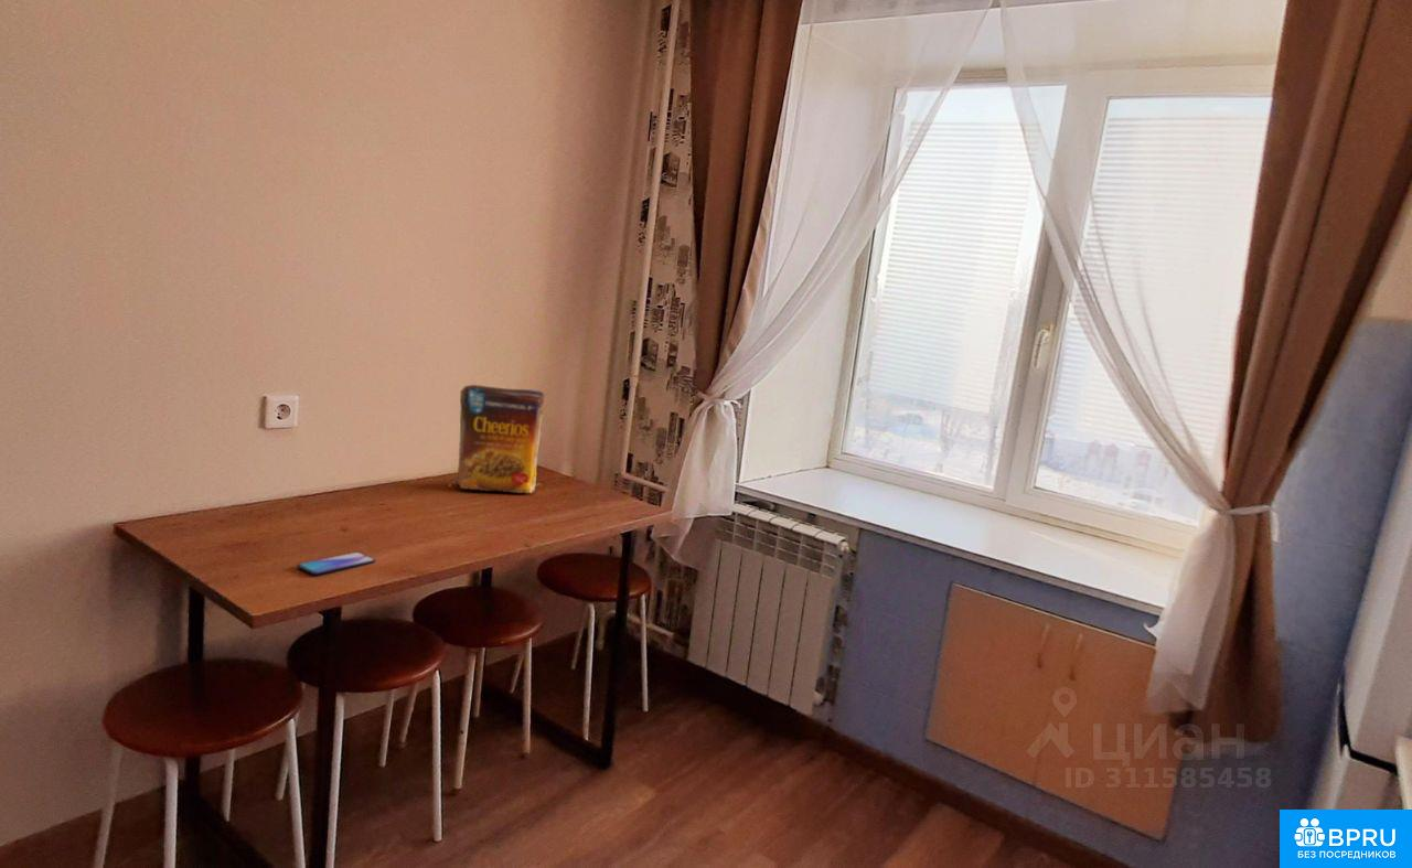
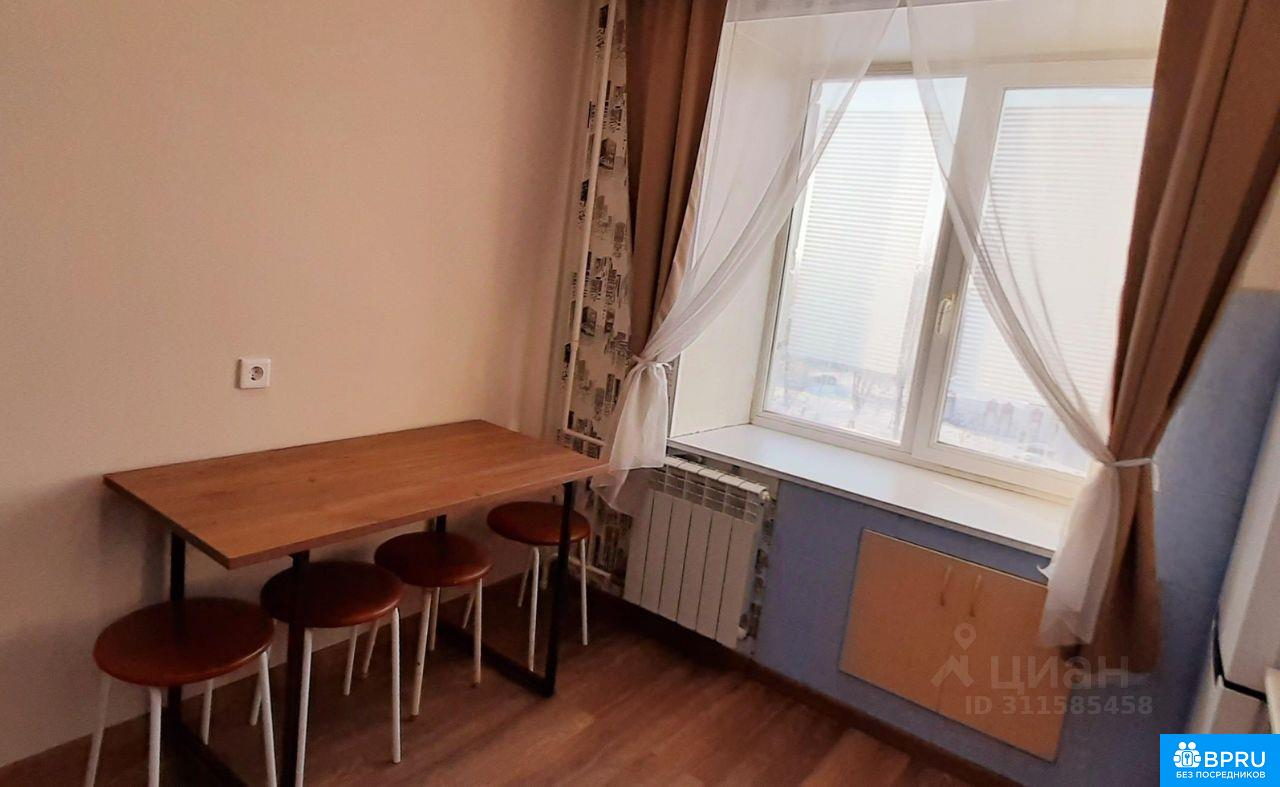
- cereal box (500, 437)
- smartphone (336, 562)
